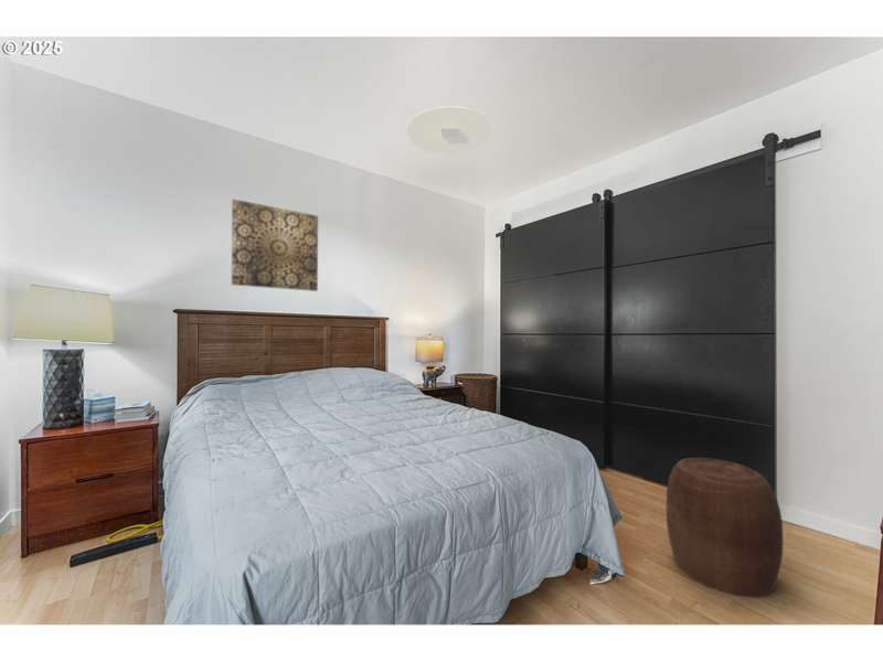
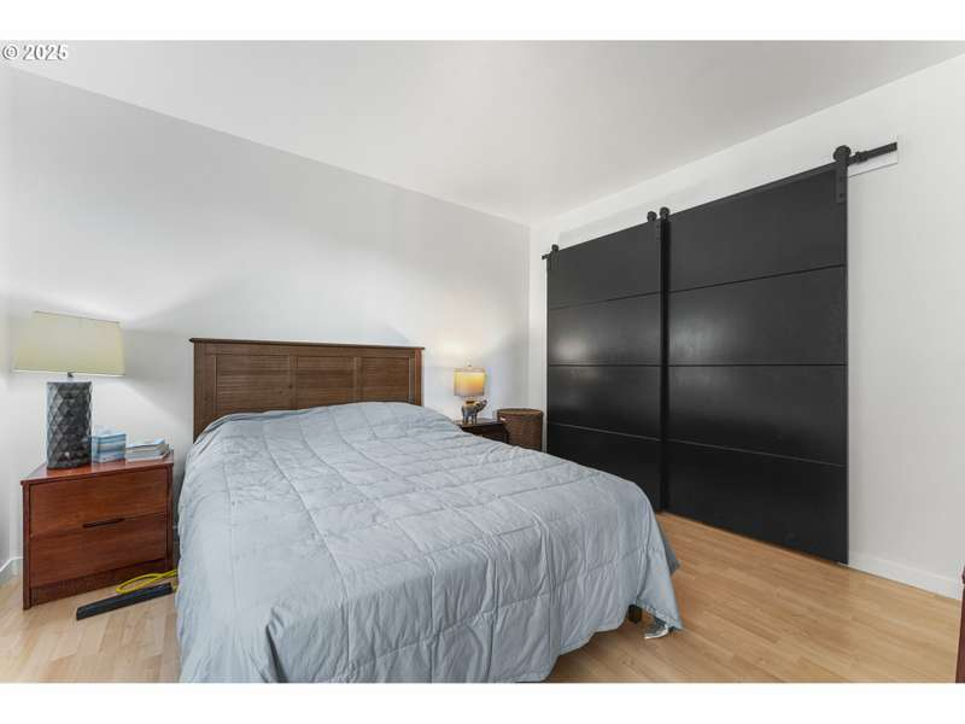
- wall art (277, 248)
- stool (720, 519)
- ceiling light (449, 128)
